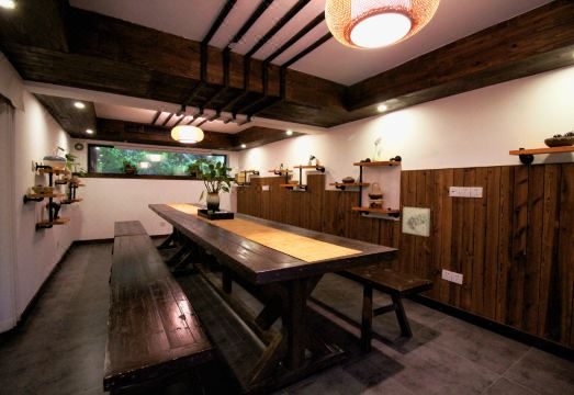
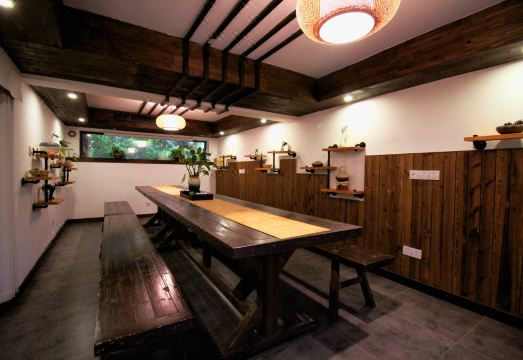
- wall art (415, 221)
